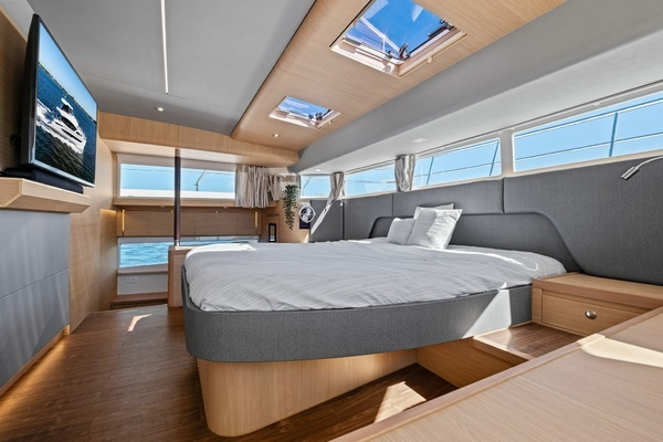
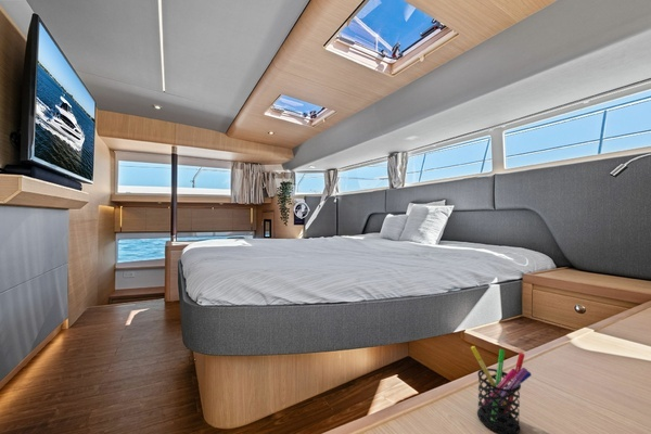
+ pen holder (501, 382)
